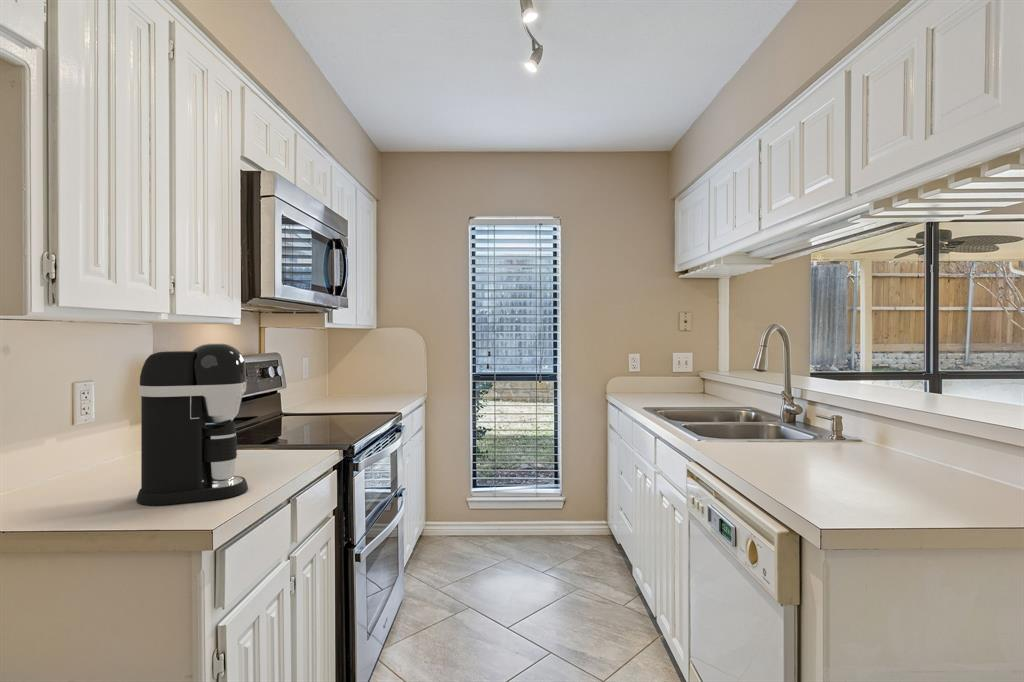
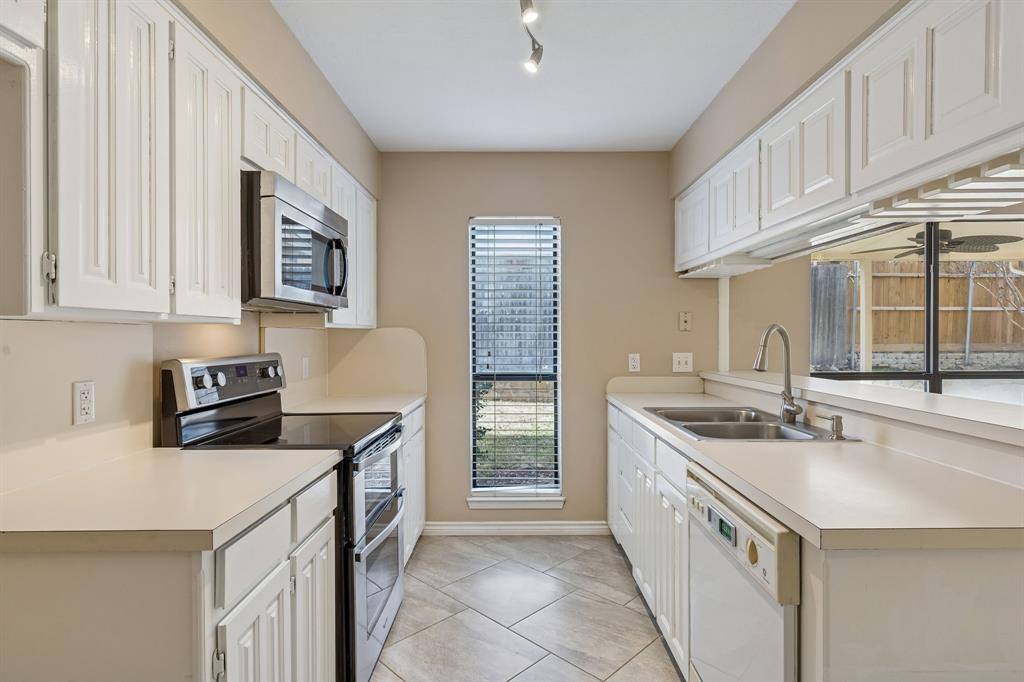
- coffee maker (194, 418)
